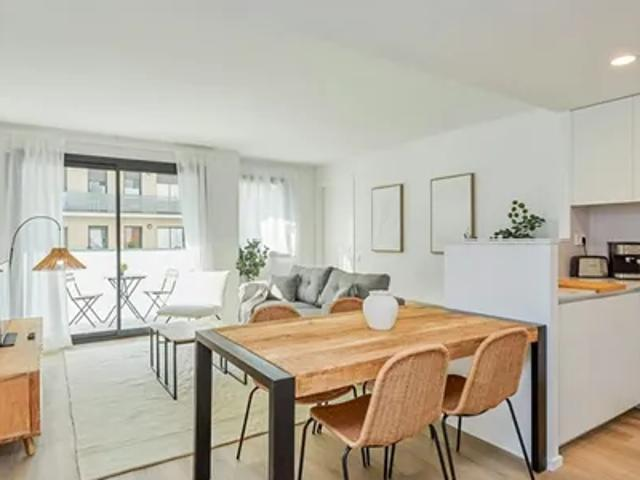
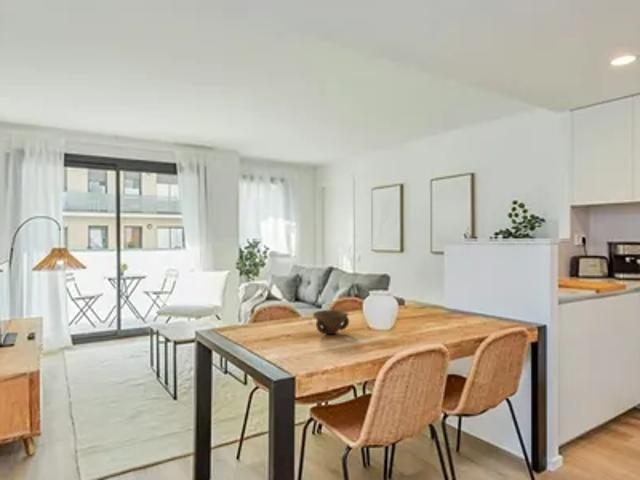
+ bowl (331, 322)
